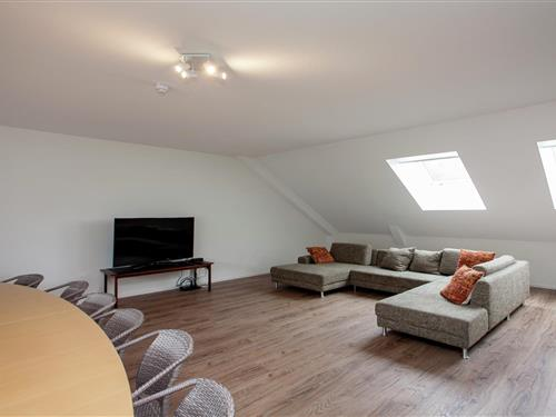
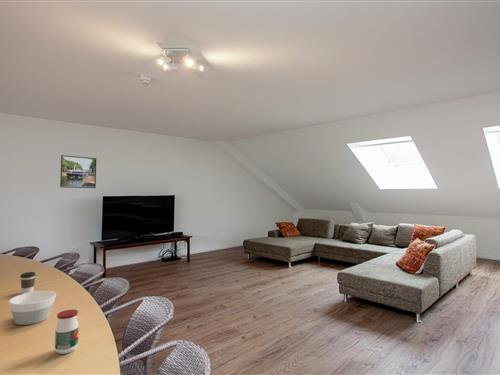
+ jar (67, 331)
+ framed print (78, 172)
+ coffee cup (27, 283)
+ bowl (32, 307)
